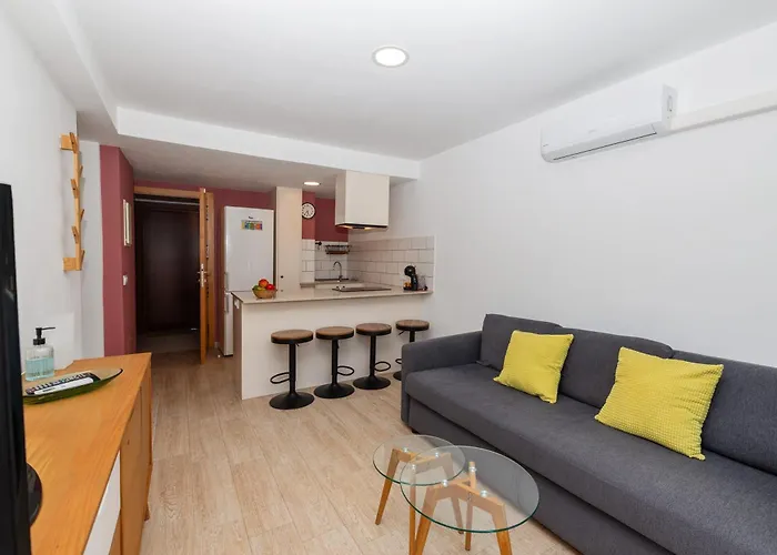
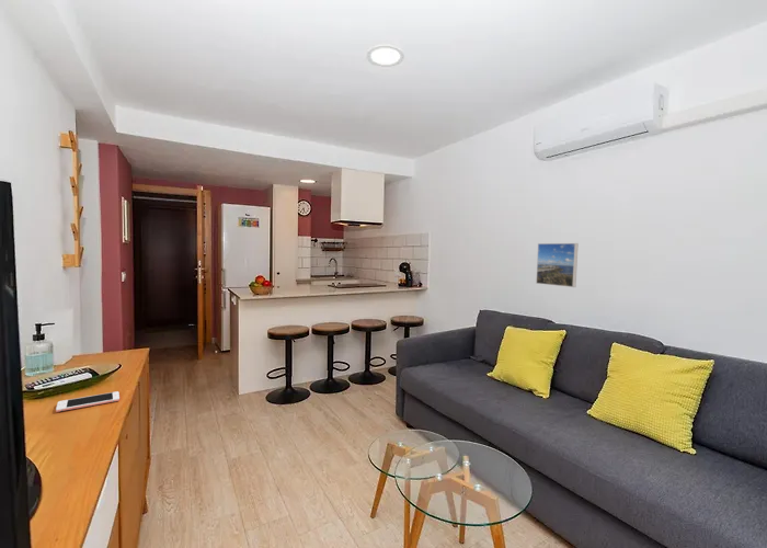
+ cell phone (89, 401)
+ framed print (556, 264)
